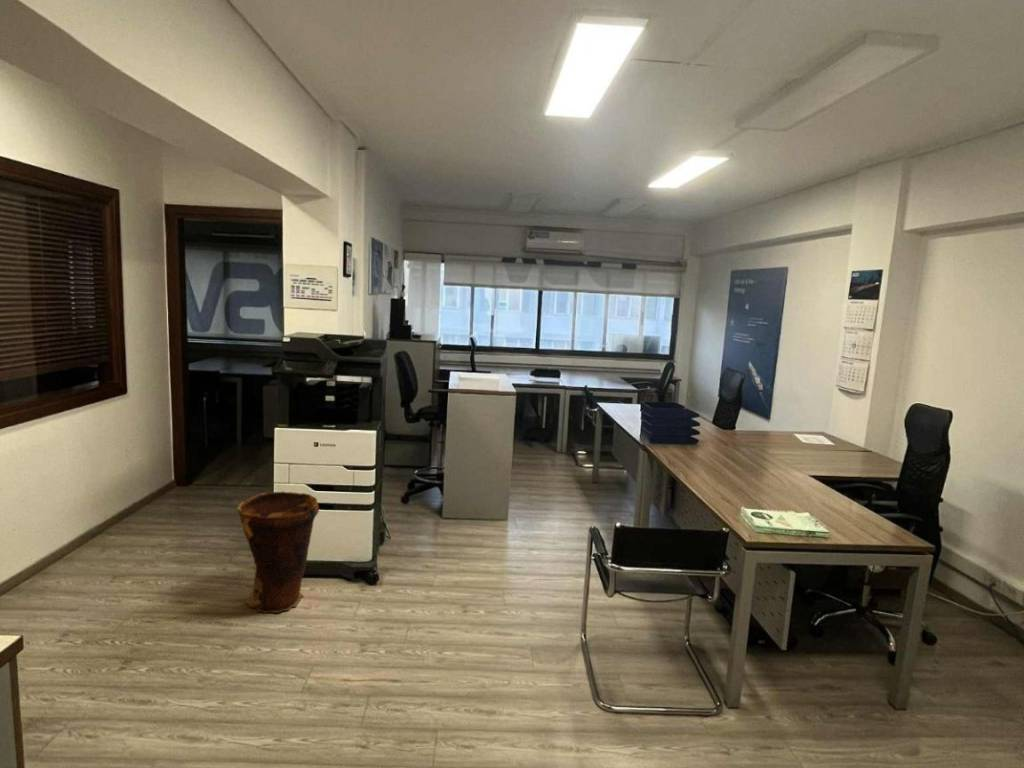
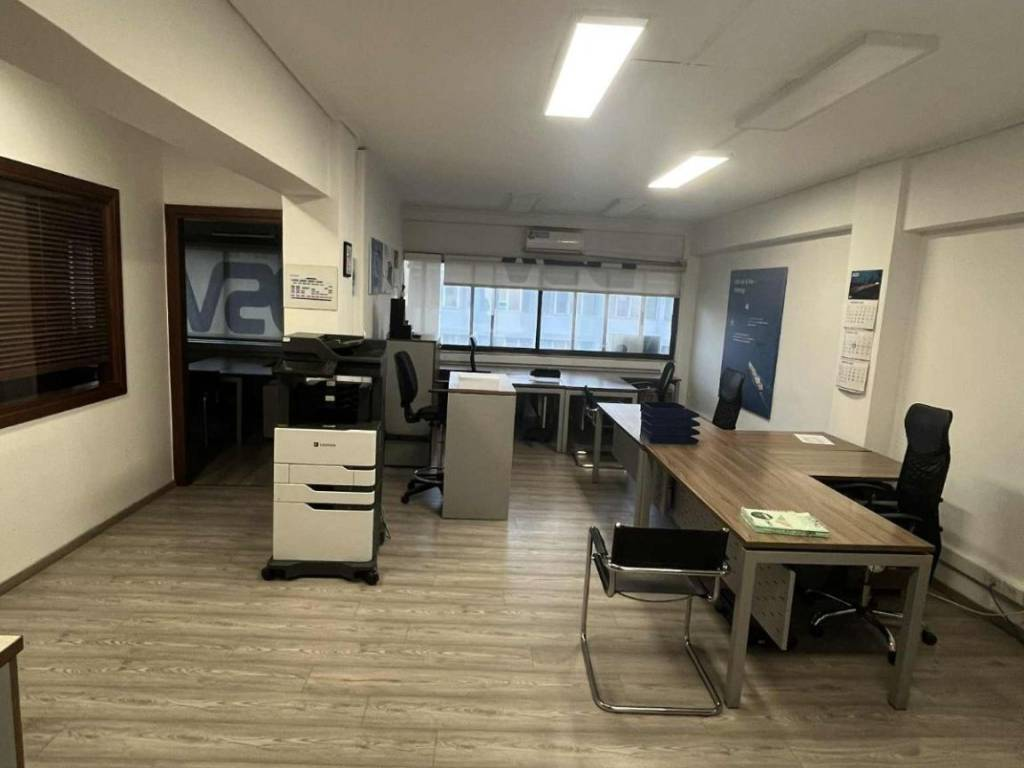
- trash bin (278, 551)
